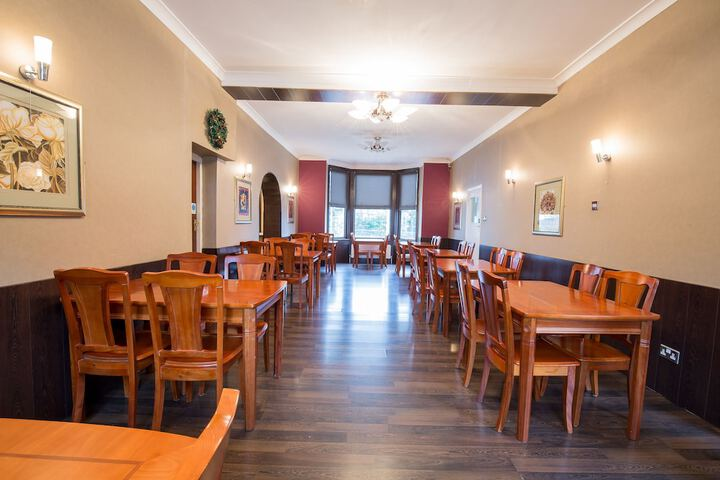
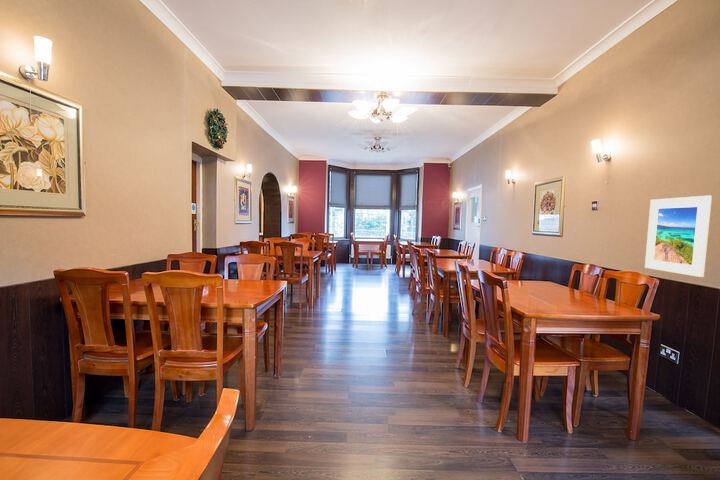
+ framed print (674, 235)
